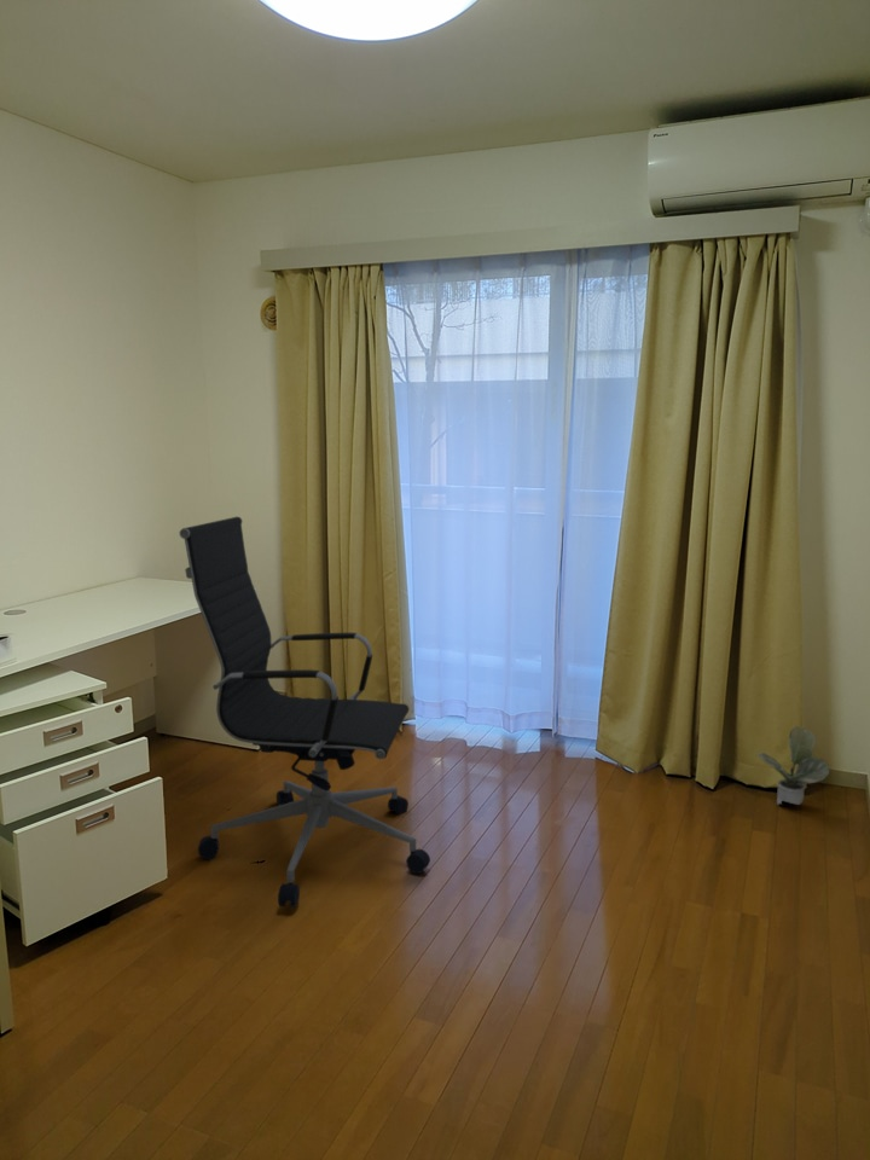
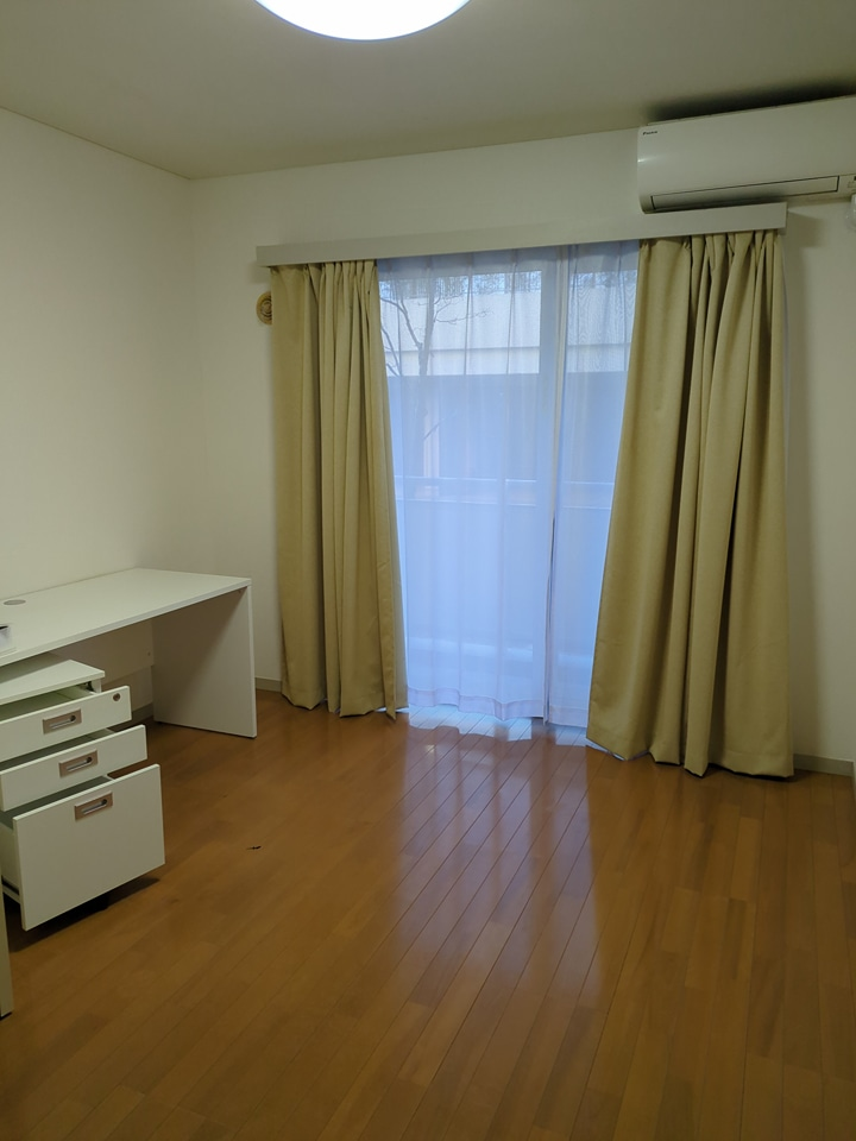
- office chair (315, 698)
- potted plant (791, 771)
